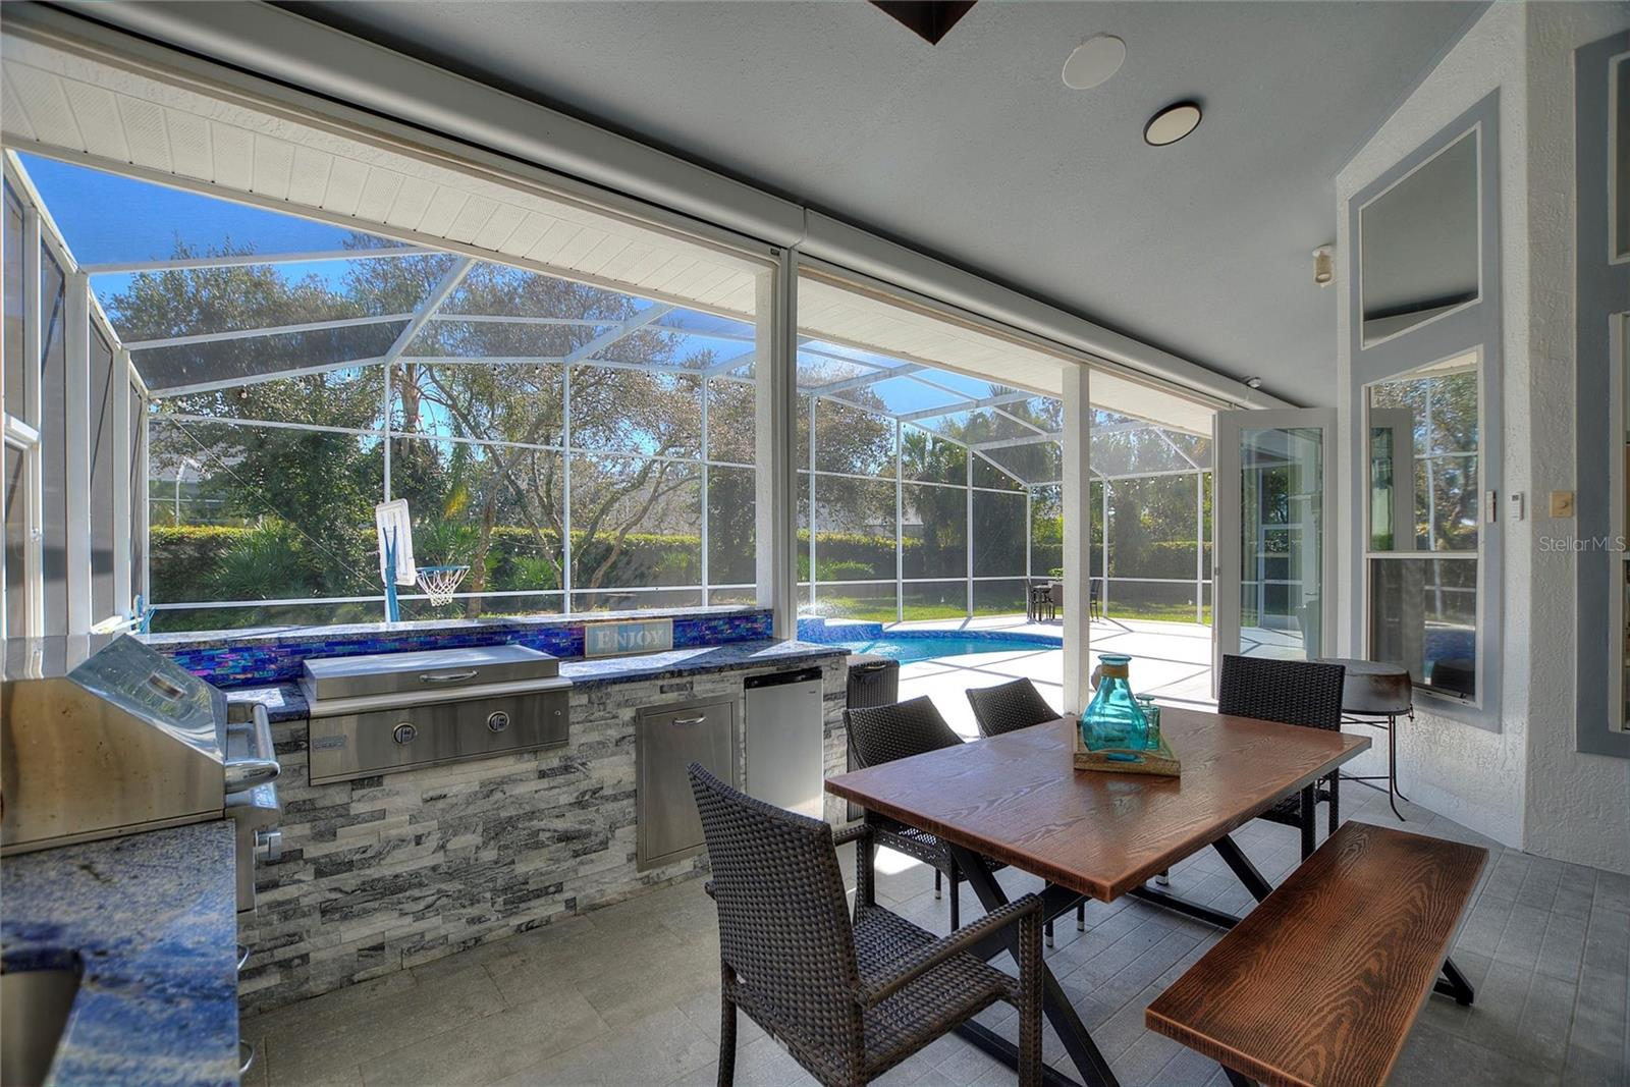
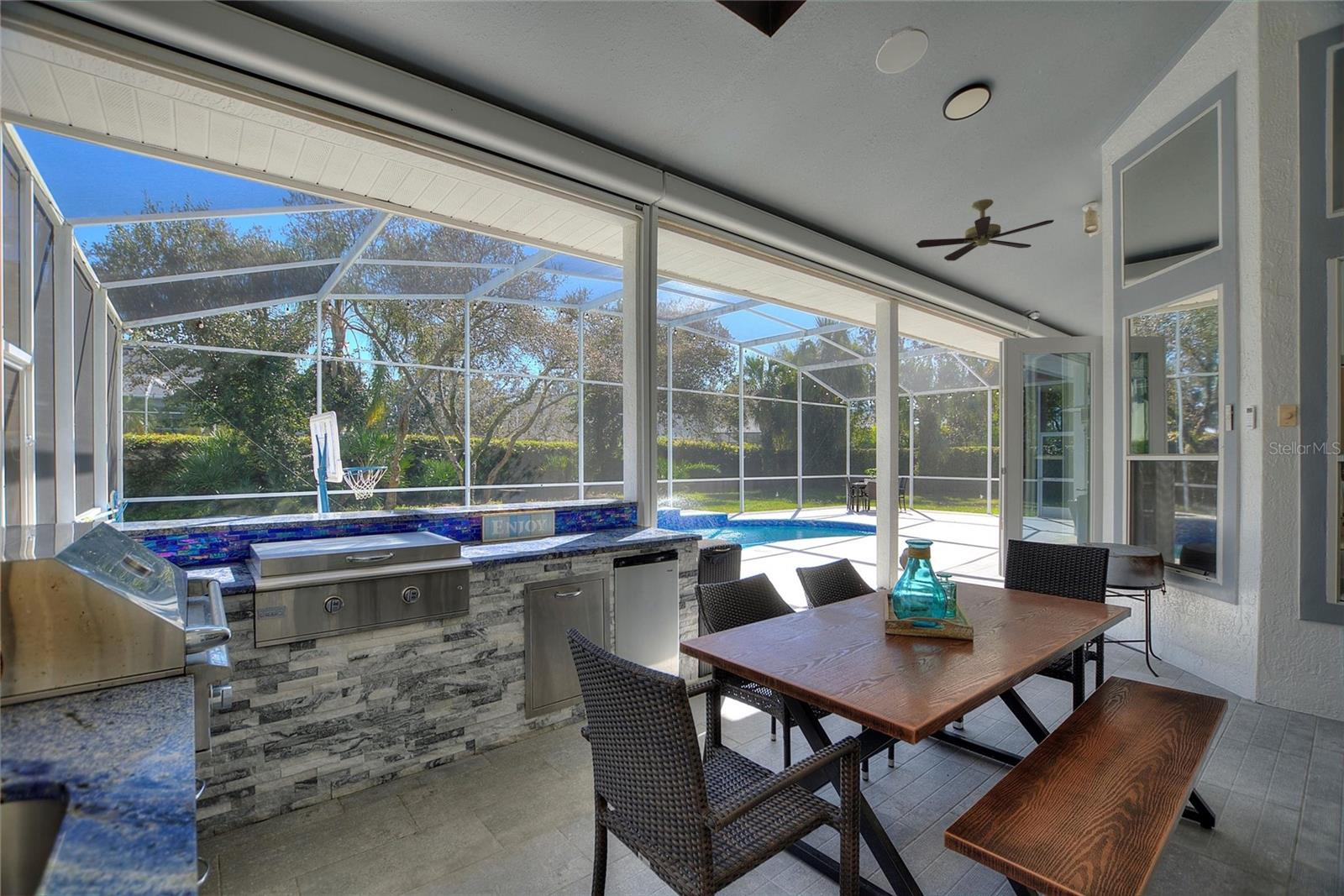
+ ceiling fan (981, 222)
